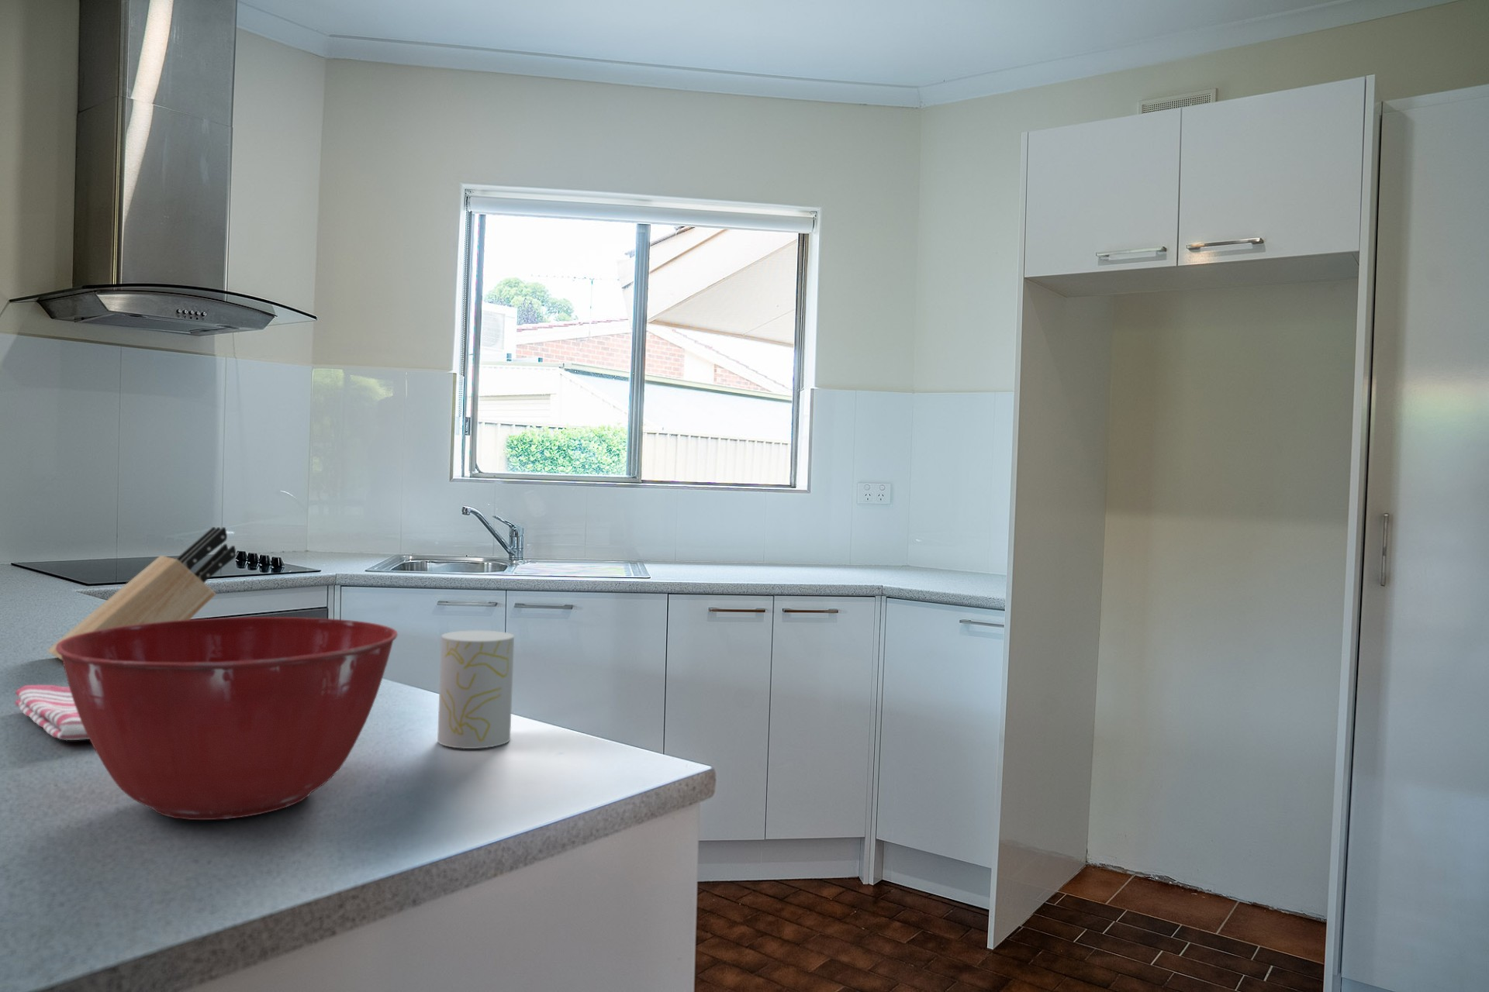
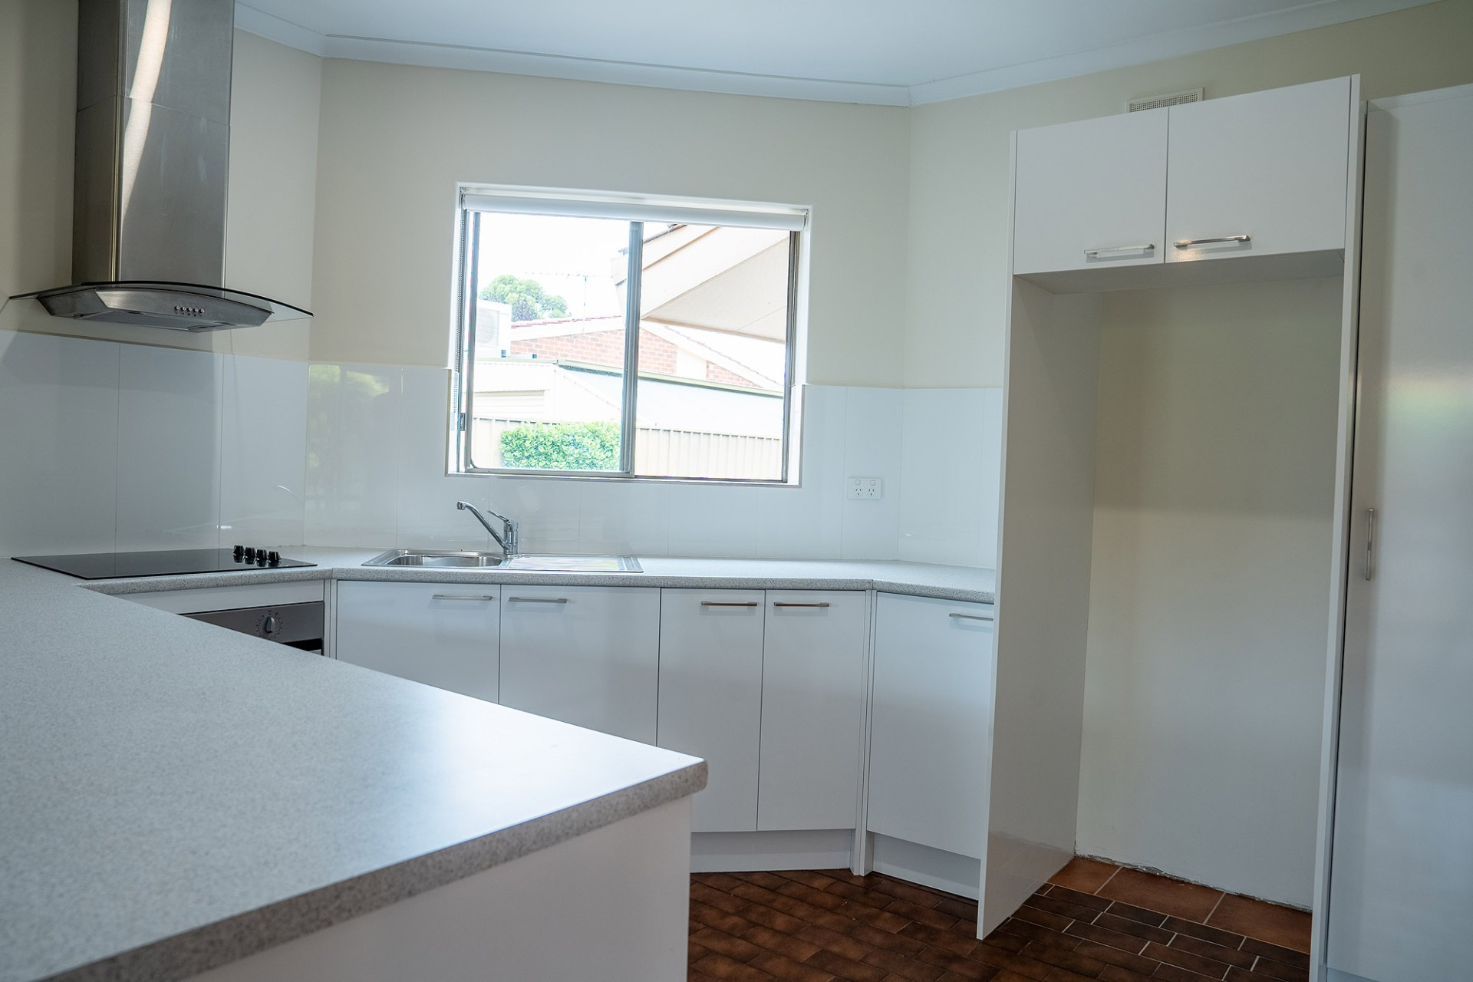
- mixing bowl (235, 715)
- knife block (148, 589)
- dish towel (79, 714)
- cup (476, 688)
